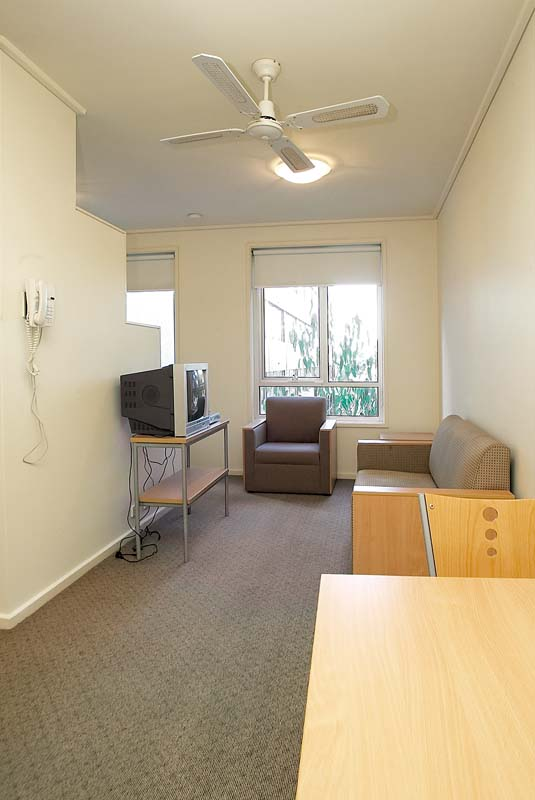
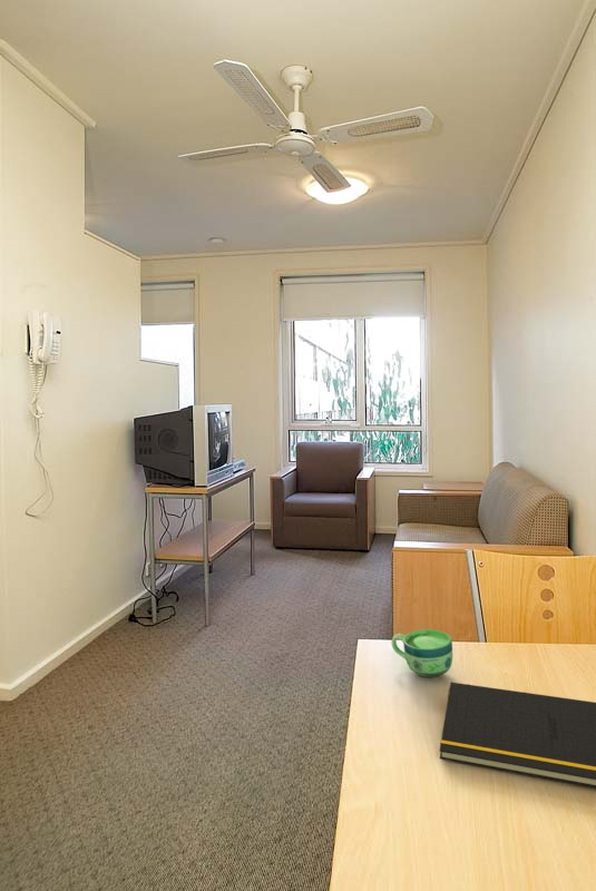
+ cup (420, 653)
+ notepad (524, 730)
